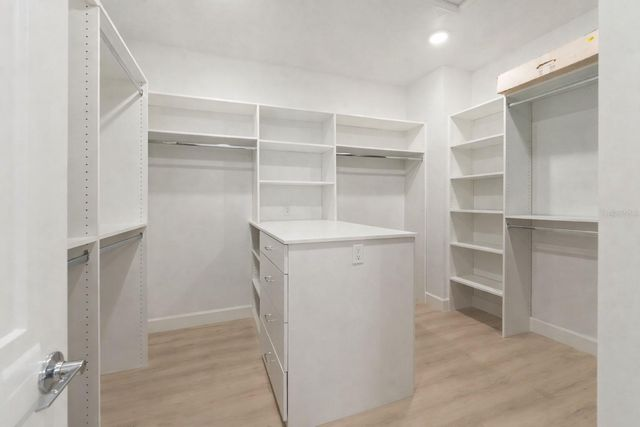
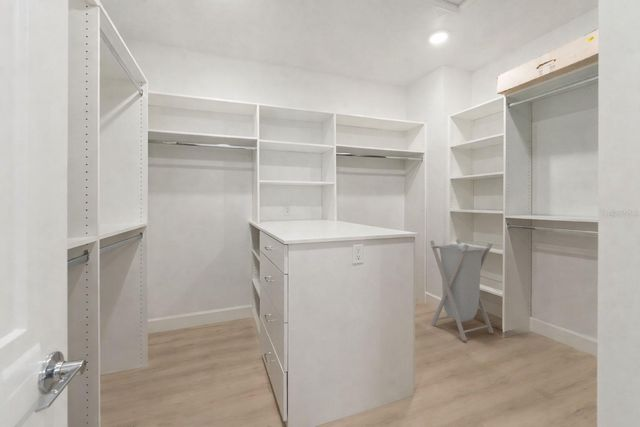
+ laundry hamper (460, 285)
